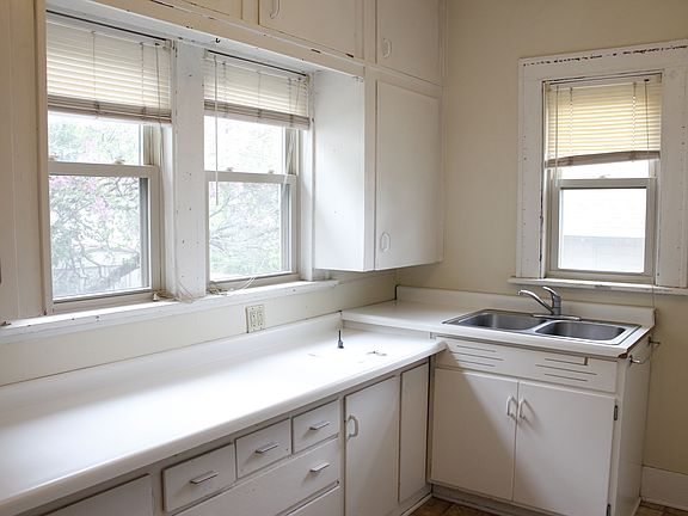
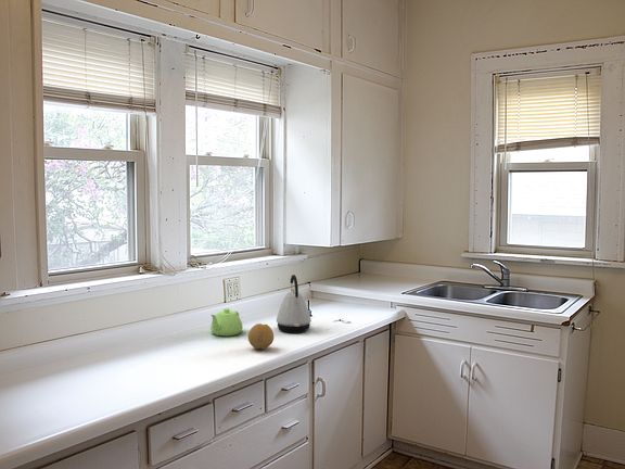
+ fruit (260, 335)
+ teapot (225, 321)
+ kettle (293, 302)
